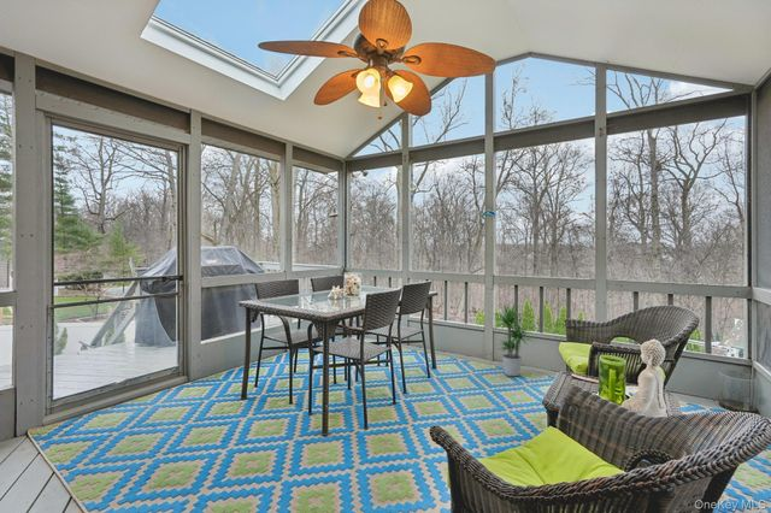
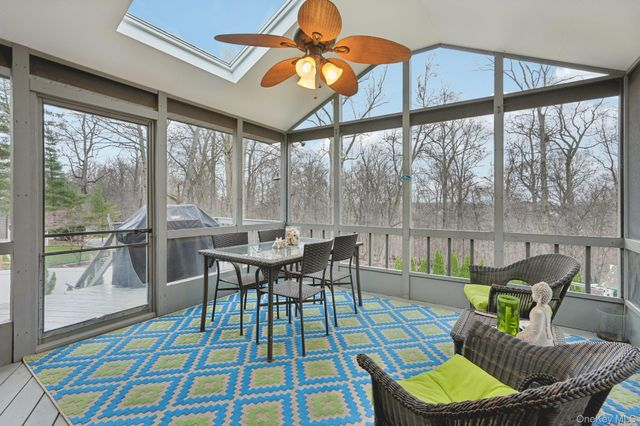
- potted plant (513, 338)
